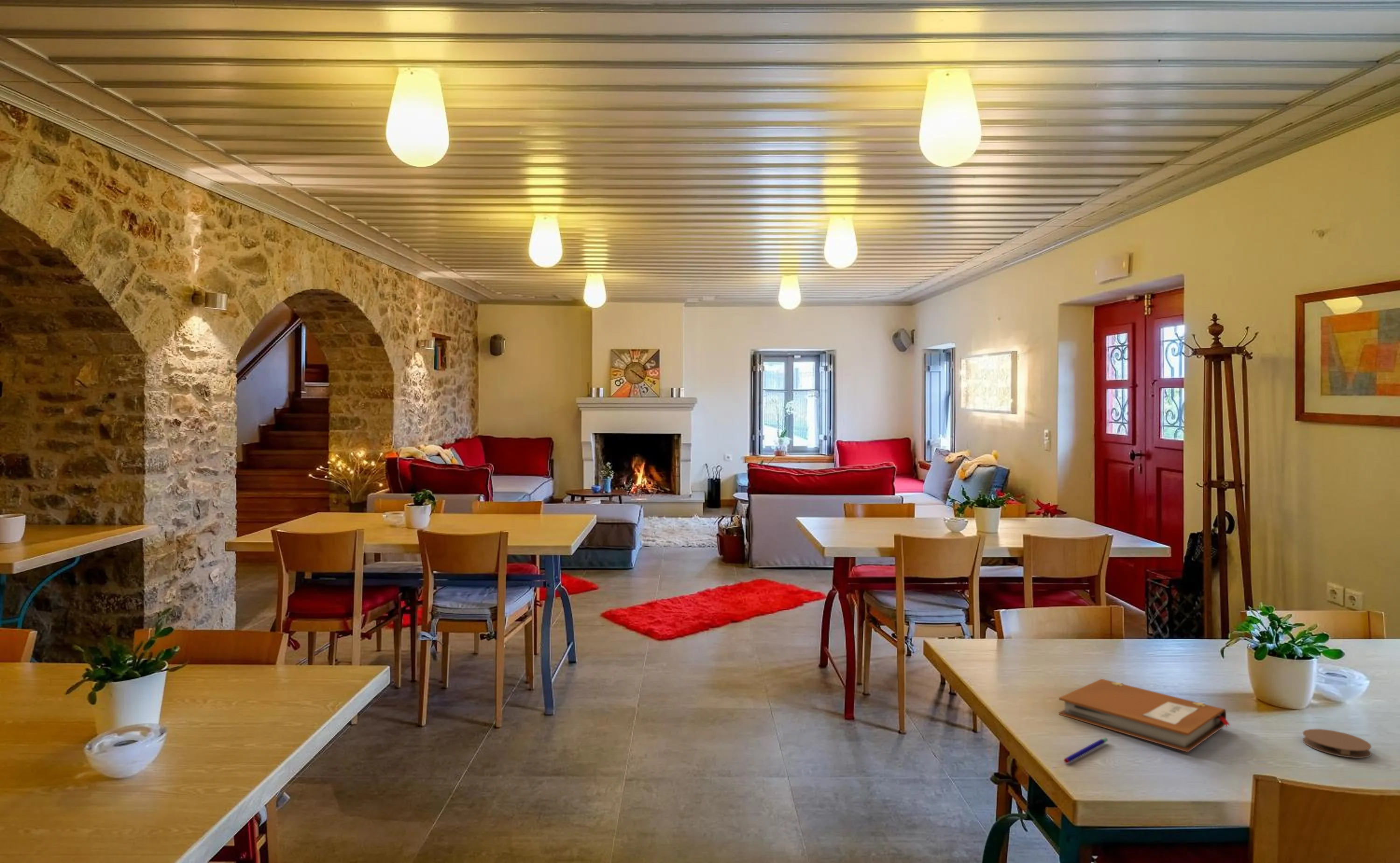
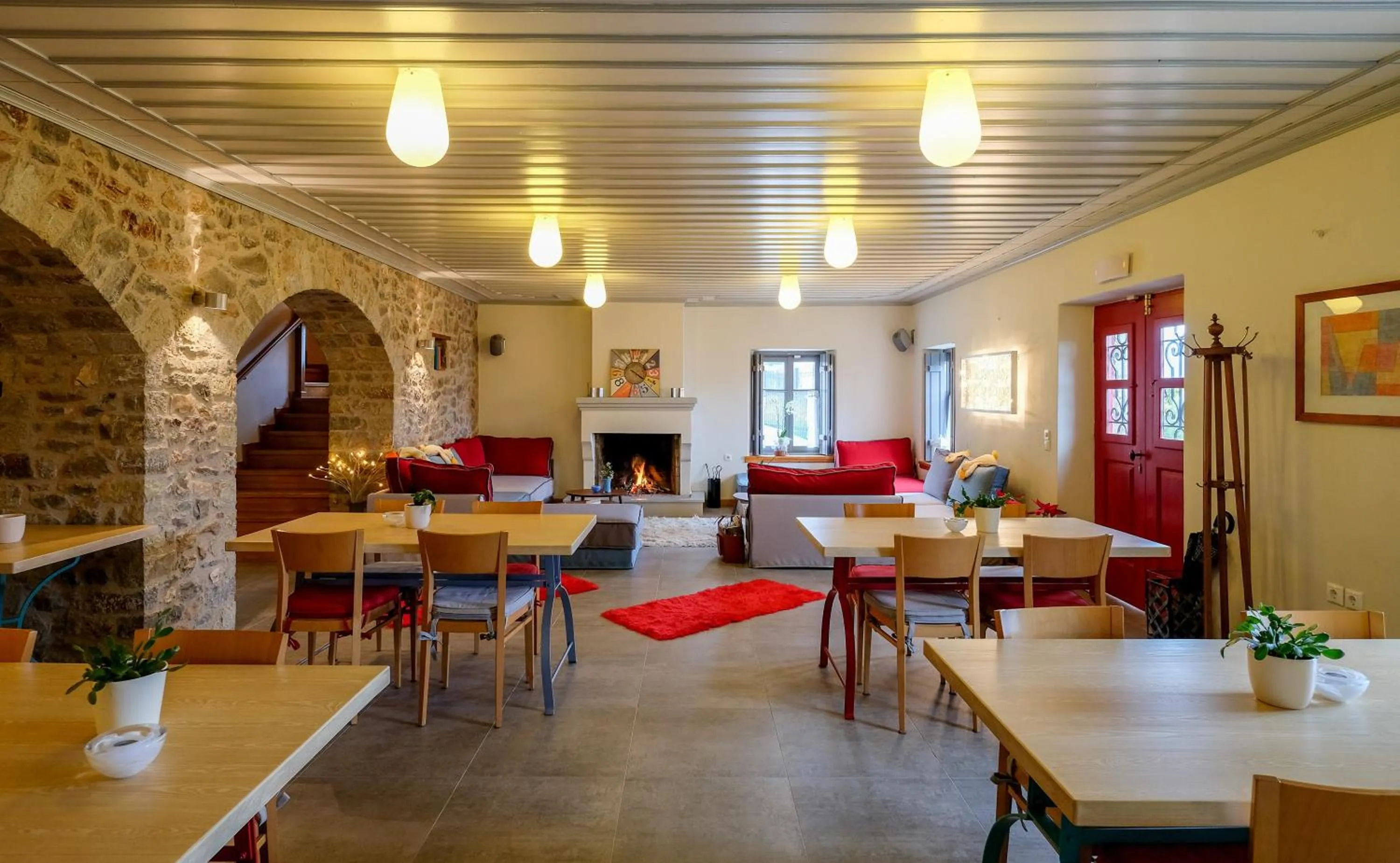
- coaster (1336, 743)
- pen (1086, 750)
- notebook (1145, 712)
